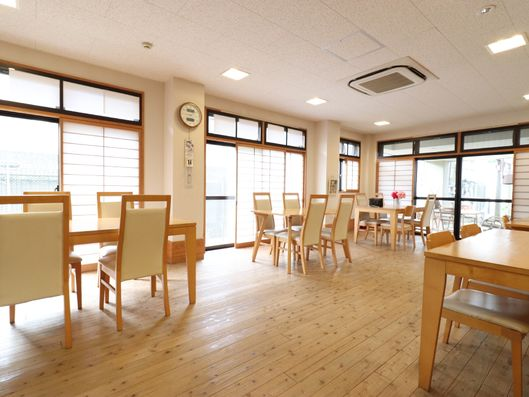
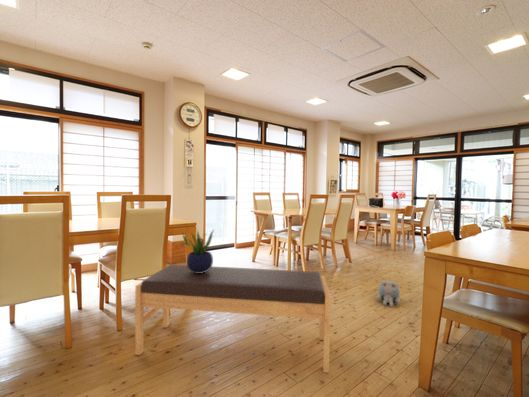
+ plush toy (388, 292)
+ potted plant (199, 250)
+ bench (235, 310)
